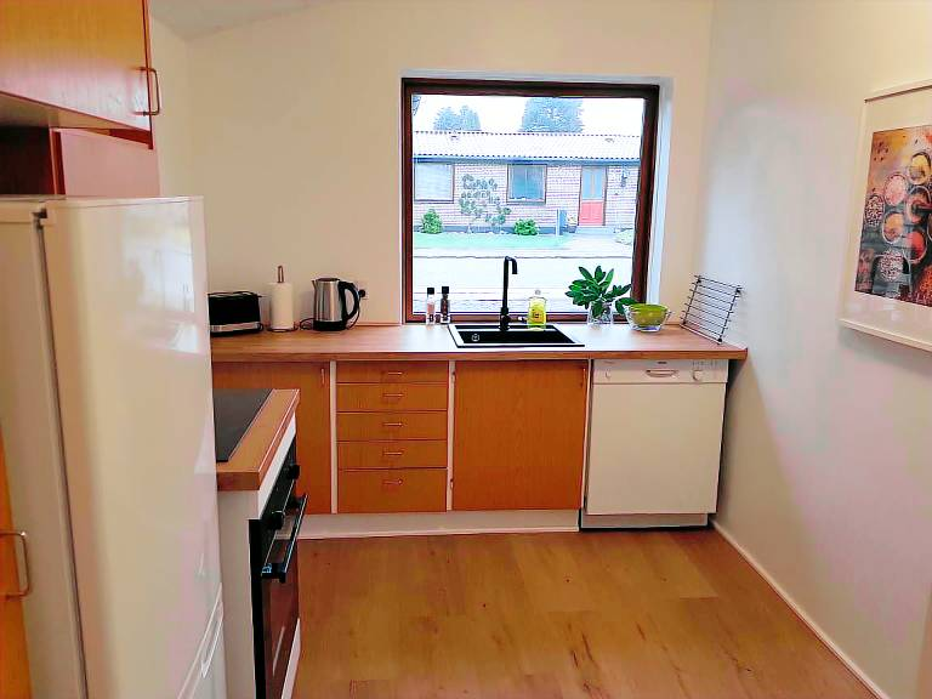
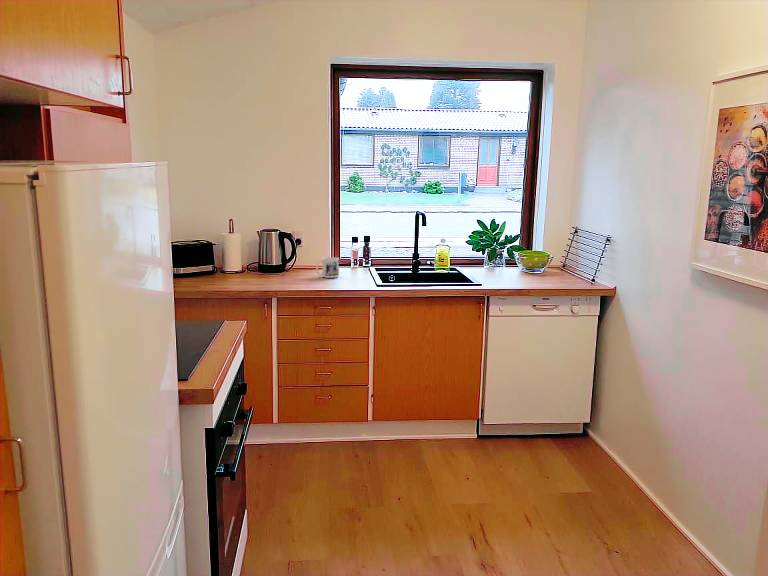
+ mug (327, 267)
